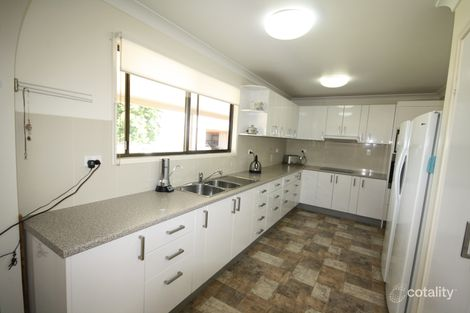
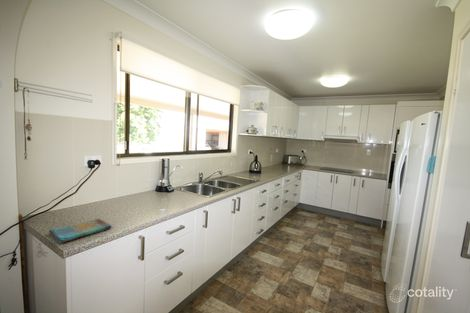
+ dish towel (81, 228)
